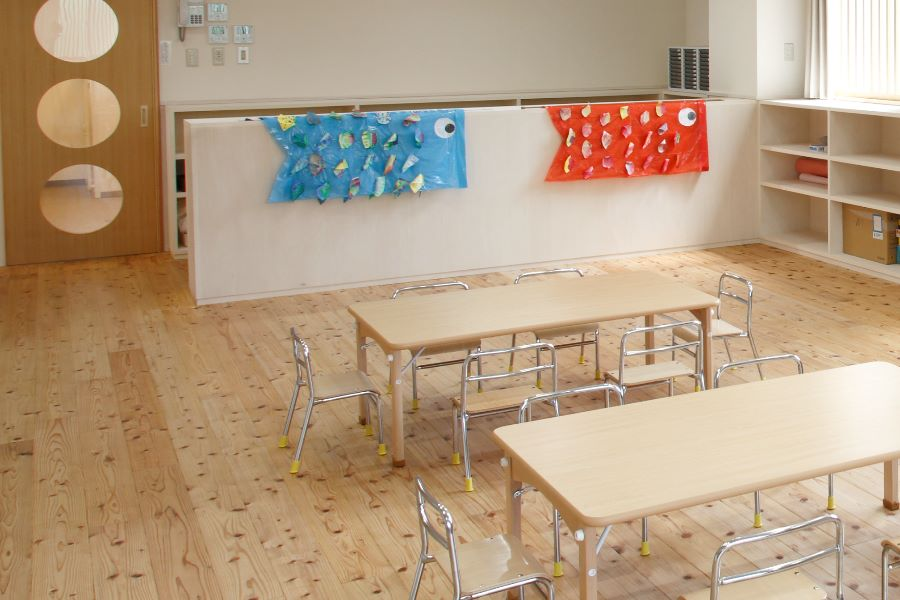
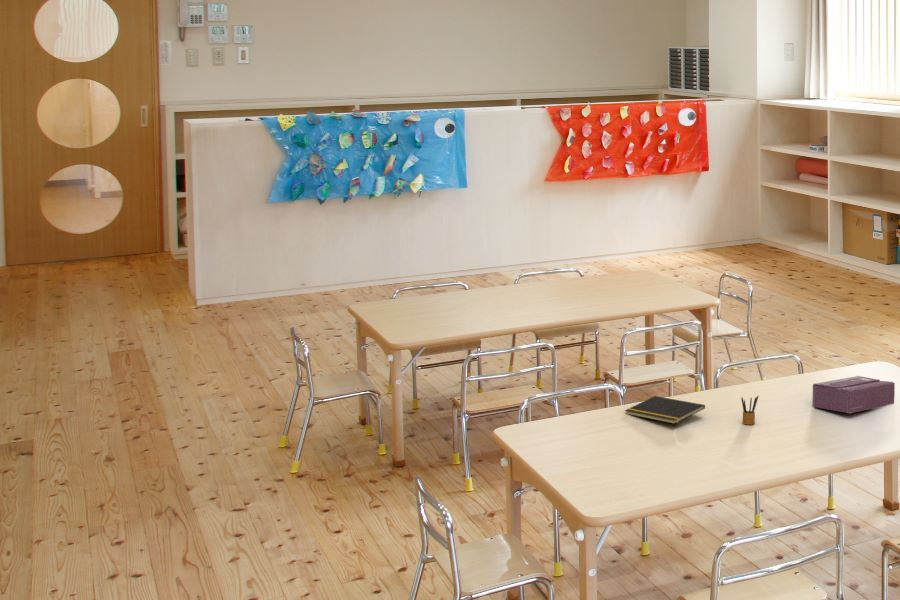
+ tissue box (853, 393)
+ notepad (664, 409)
+ pencil box (749, 409)
